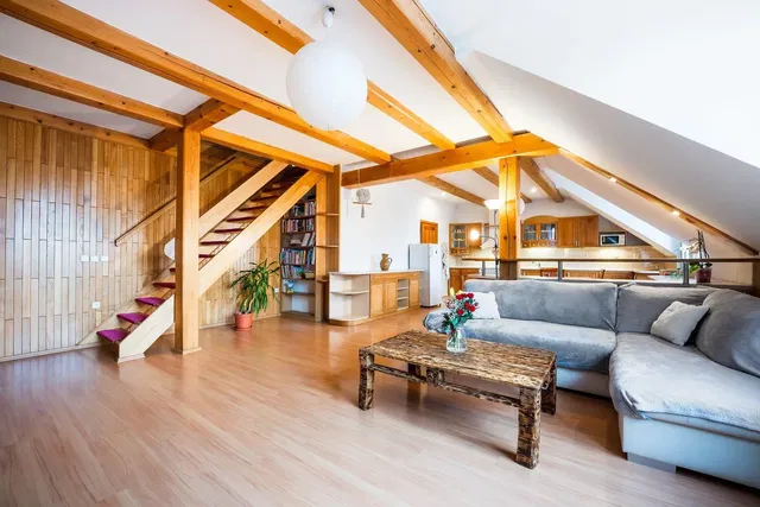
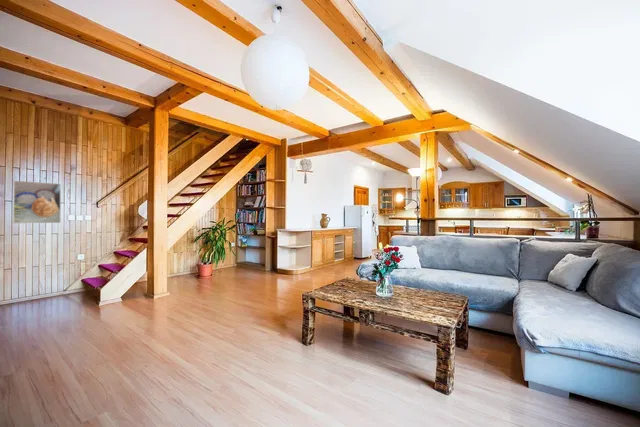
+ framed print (38, 202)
